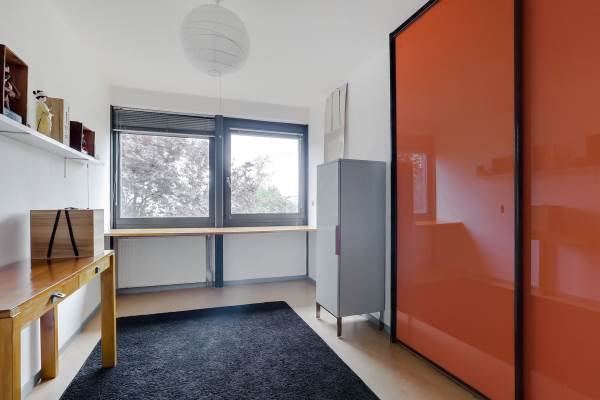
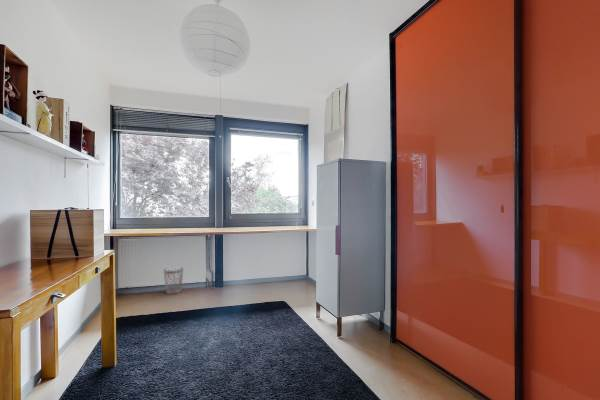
+ wastebasket (173, 280)
